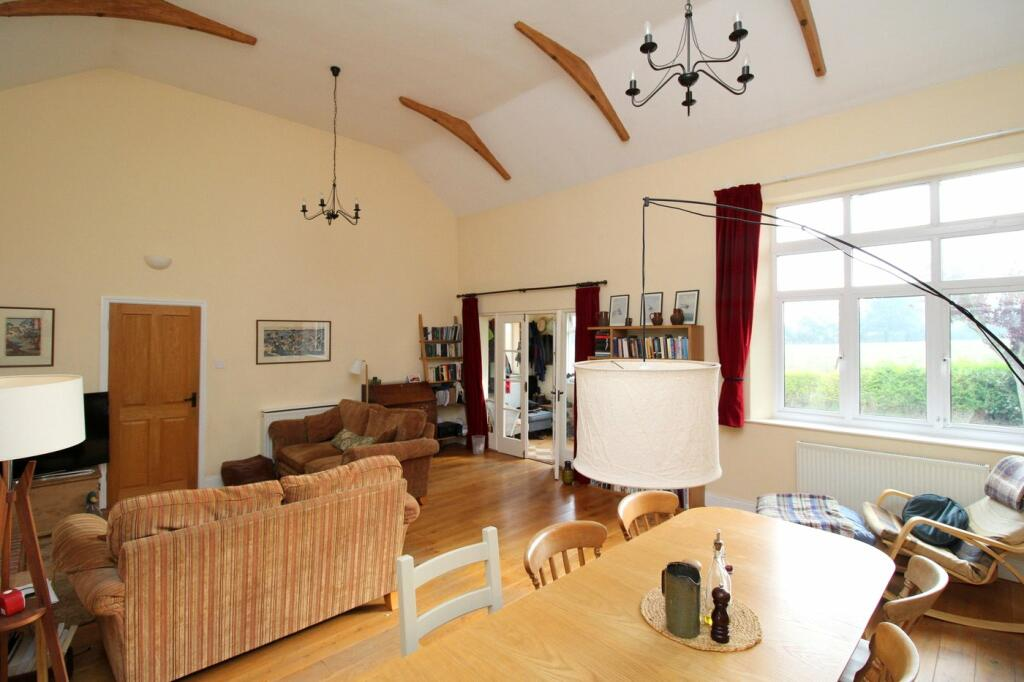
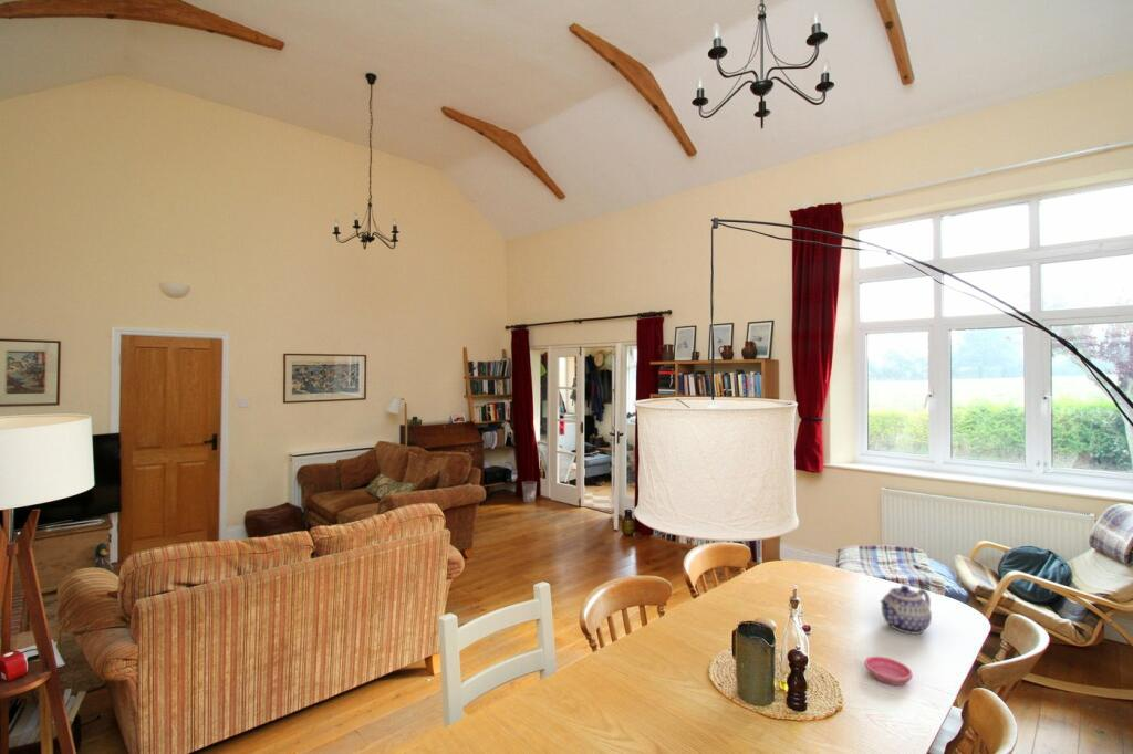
+ saucer (887, 671)
+ teapot (905, 606)
